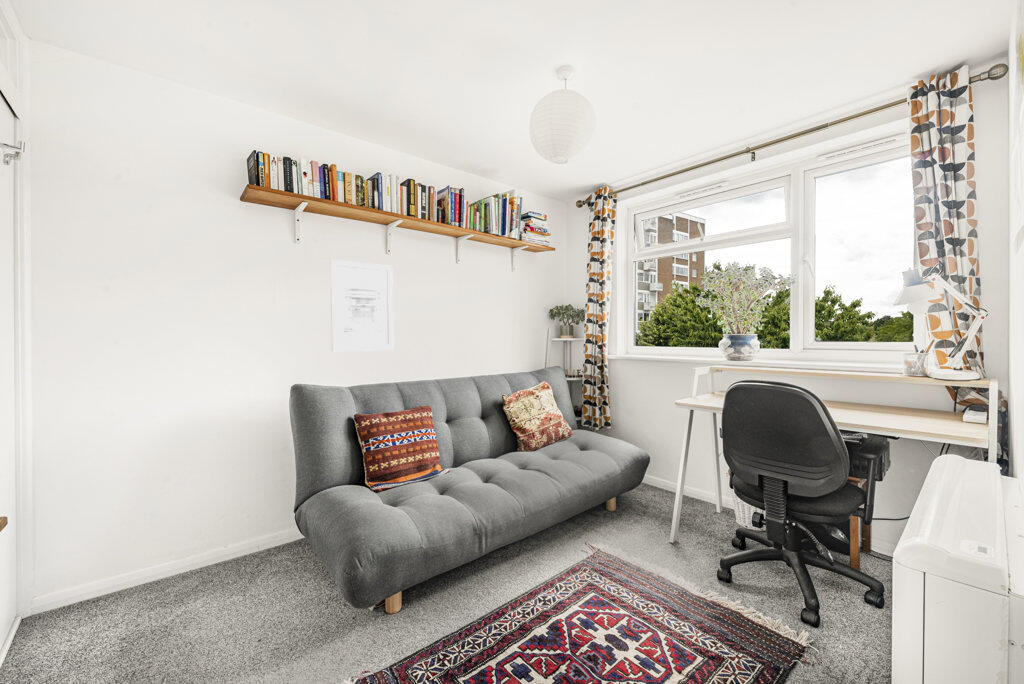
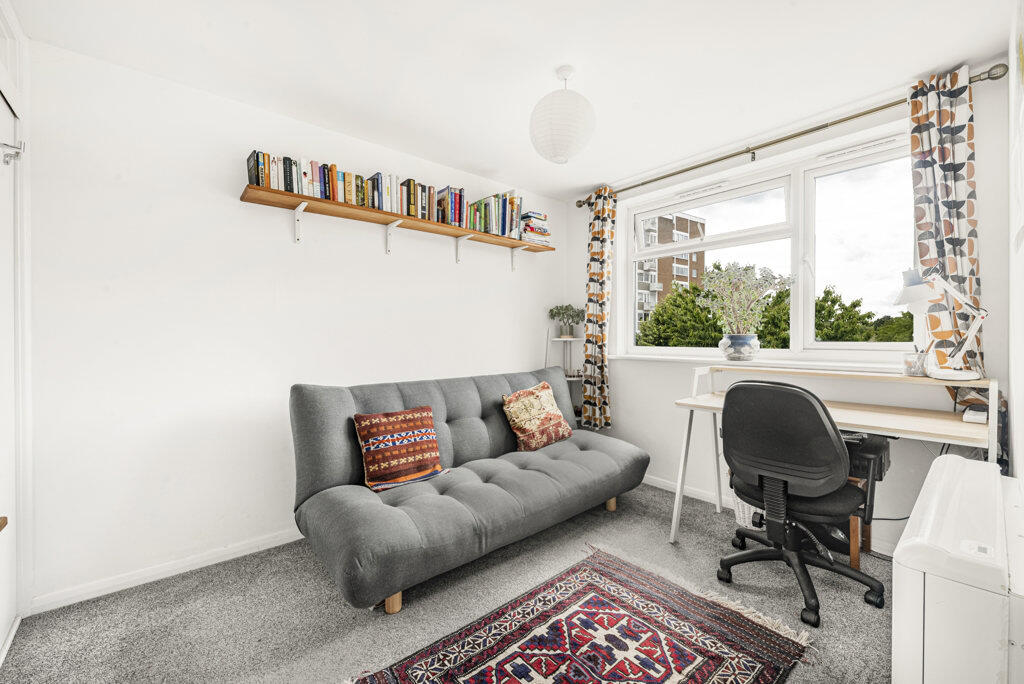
- wall art (363, 306)
